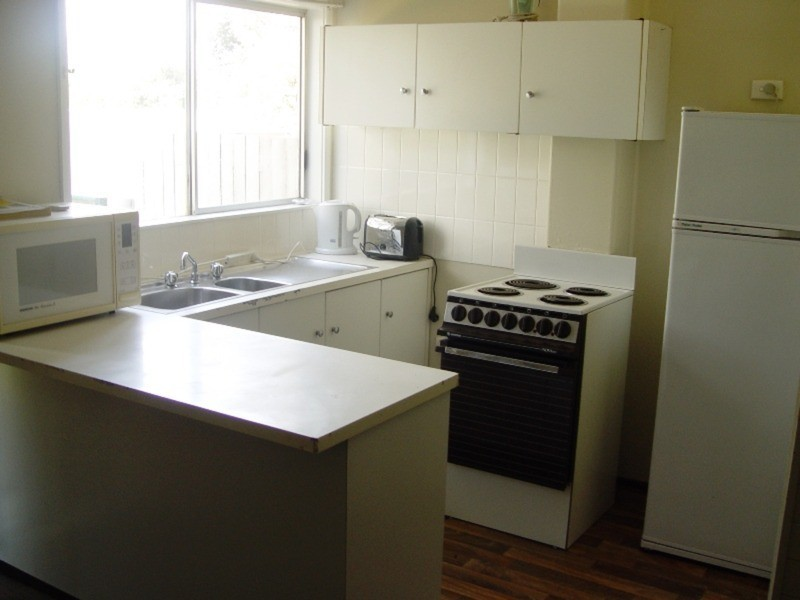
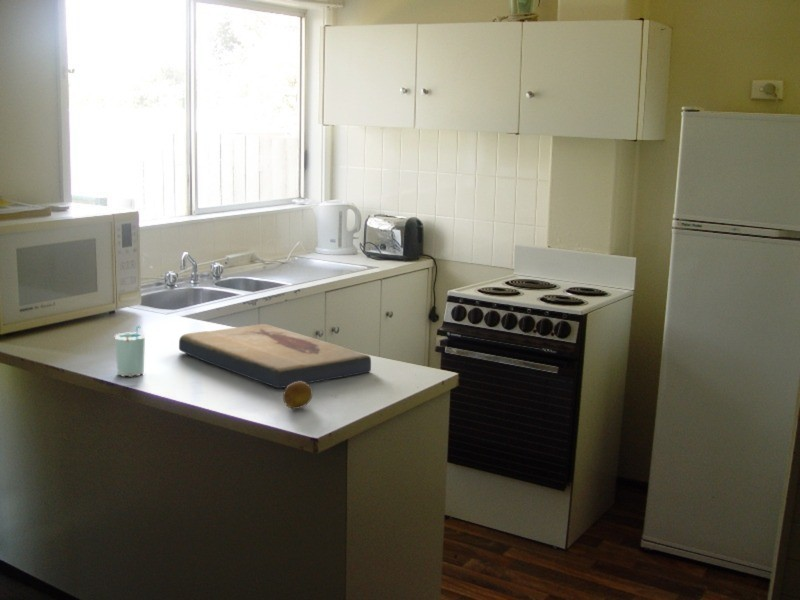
+ fish fossil (271, 352)
+ fruit (297, 395)
+ cup (130, 350)
